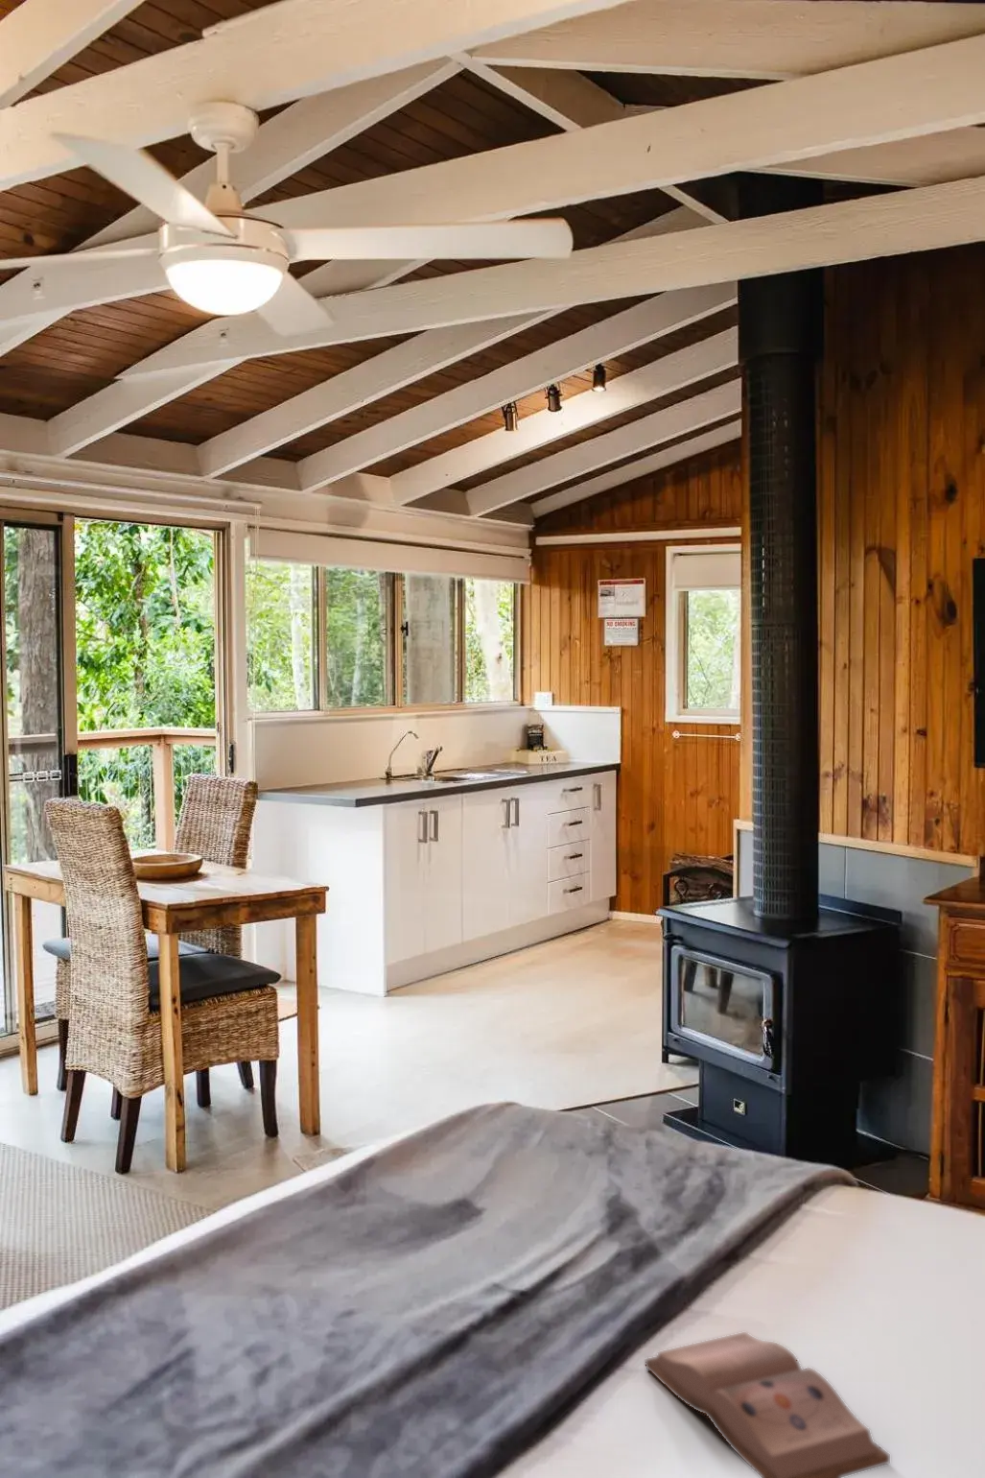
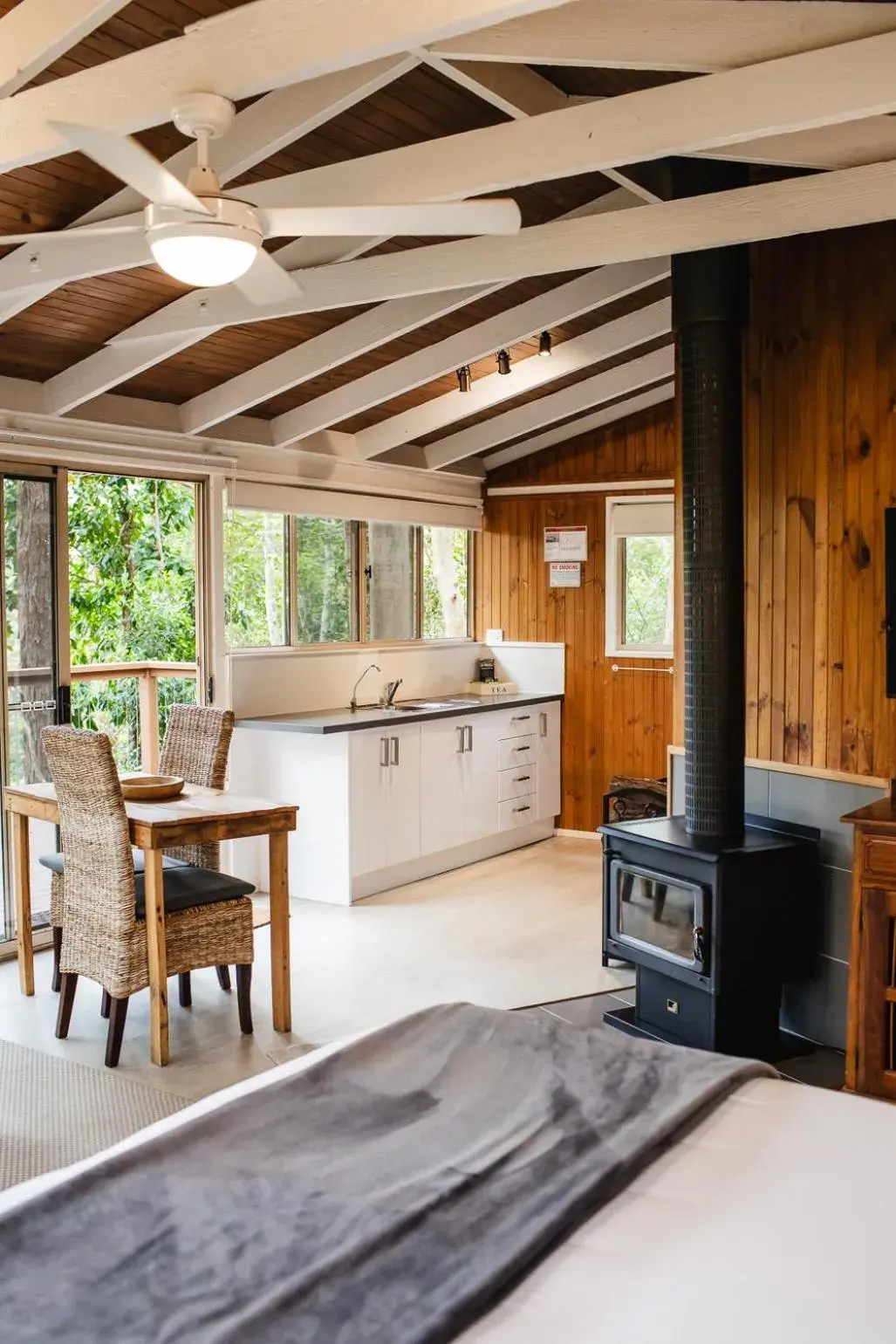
- hardback book (759, 1391)
